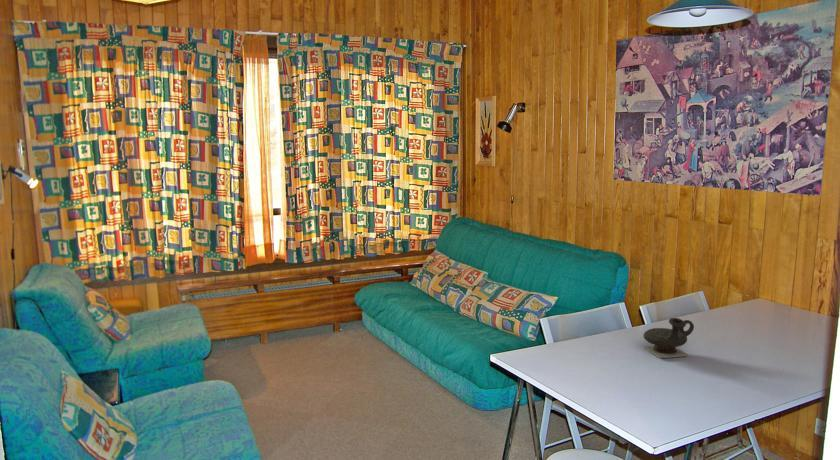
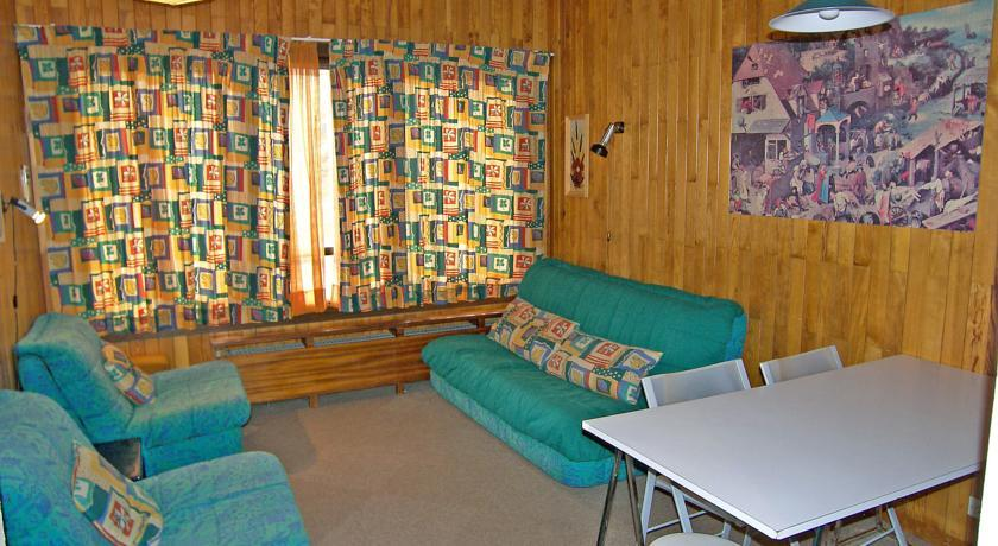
- teapot (672, 333)
